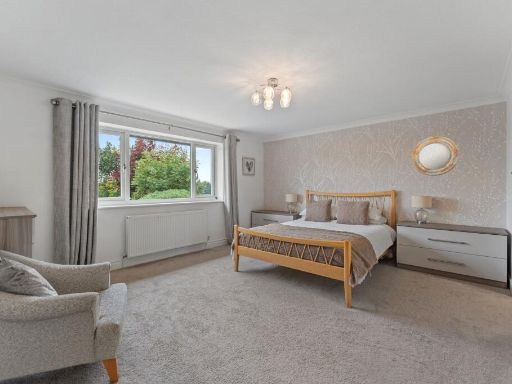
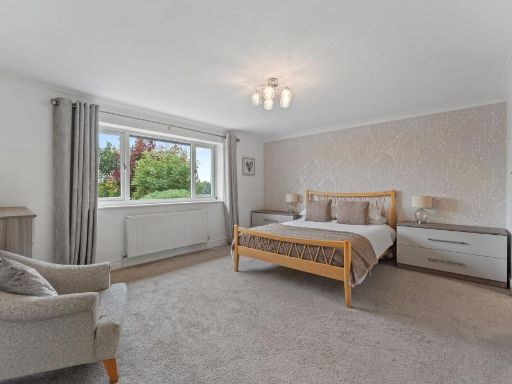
- home mirror (434, 156)
